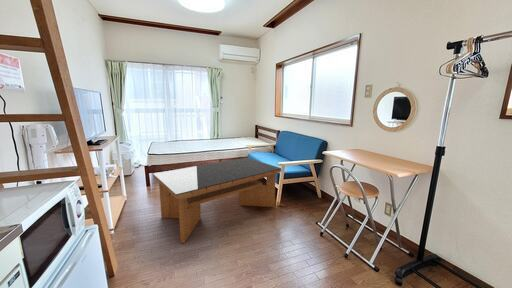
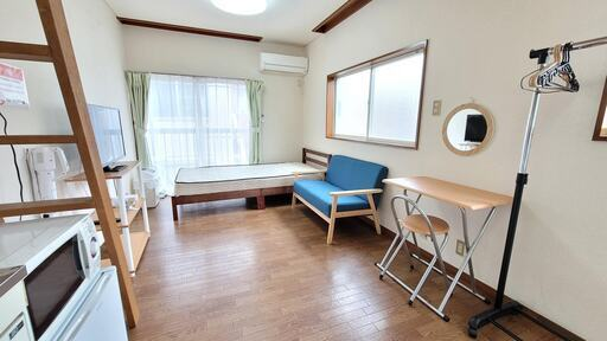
- coffee table (221, 191)
